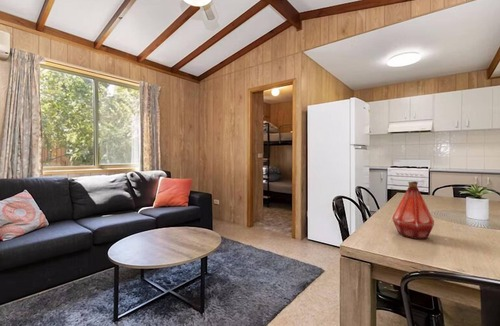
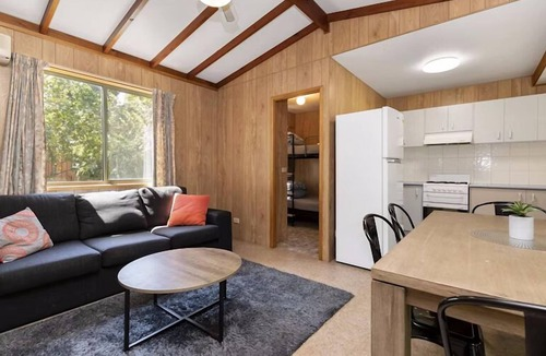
- bottle (413, 208)
